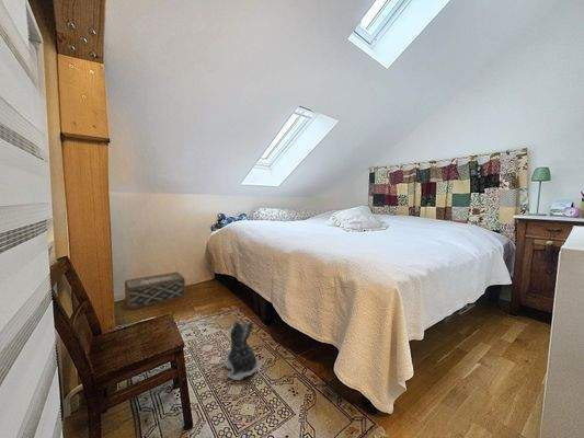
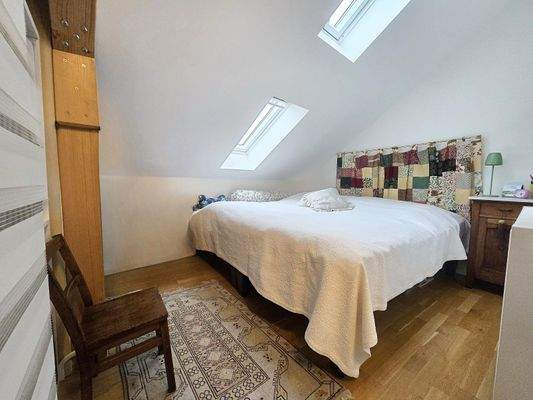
- woven basket (156, 288)
- plush toy (242, 346)
